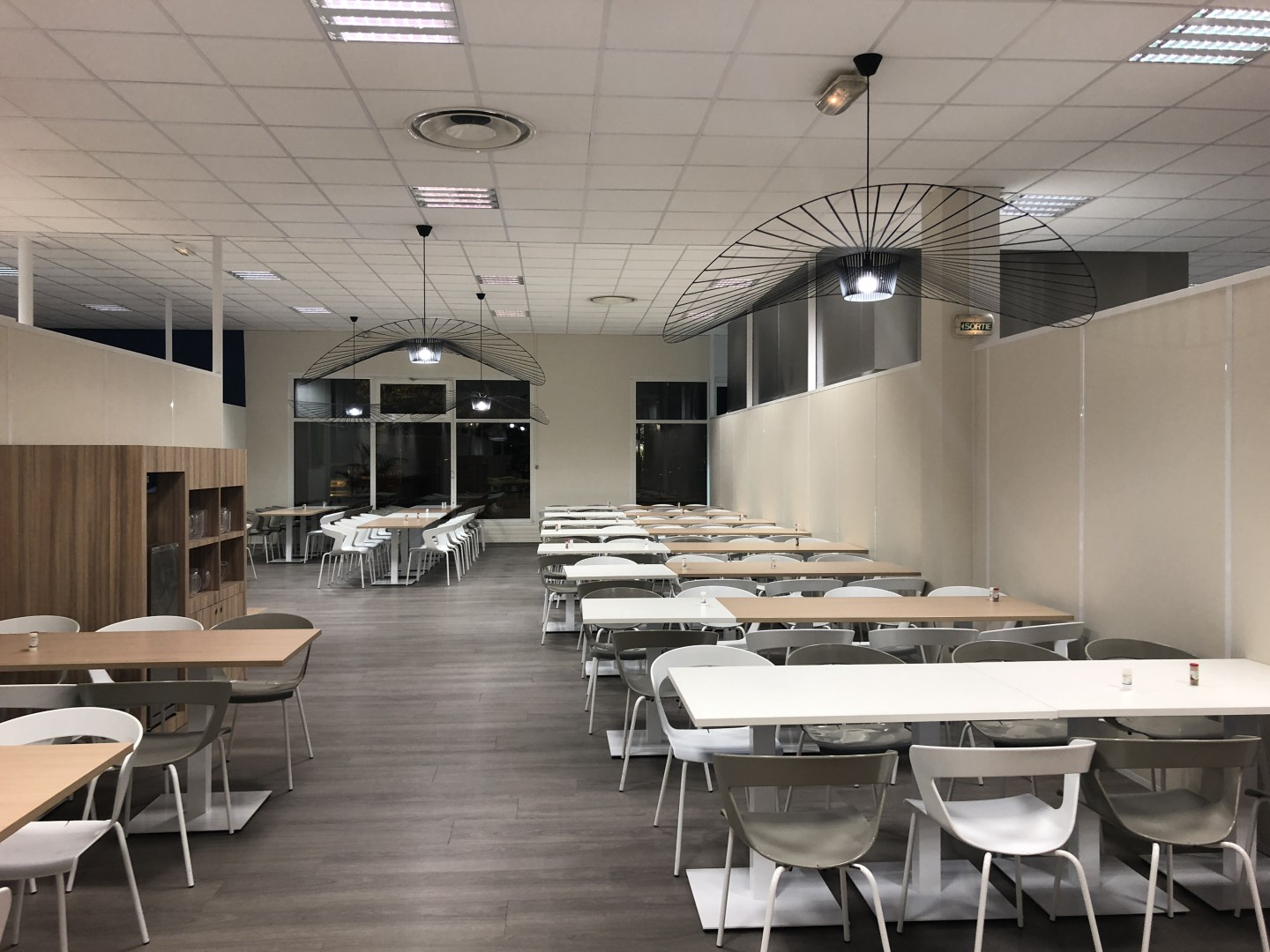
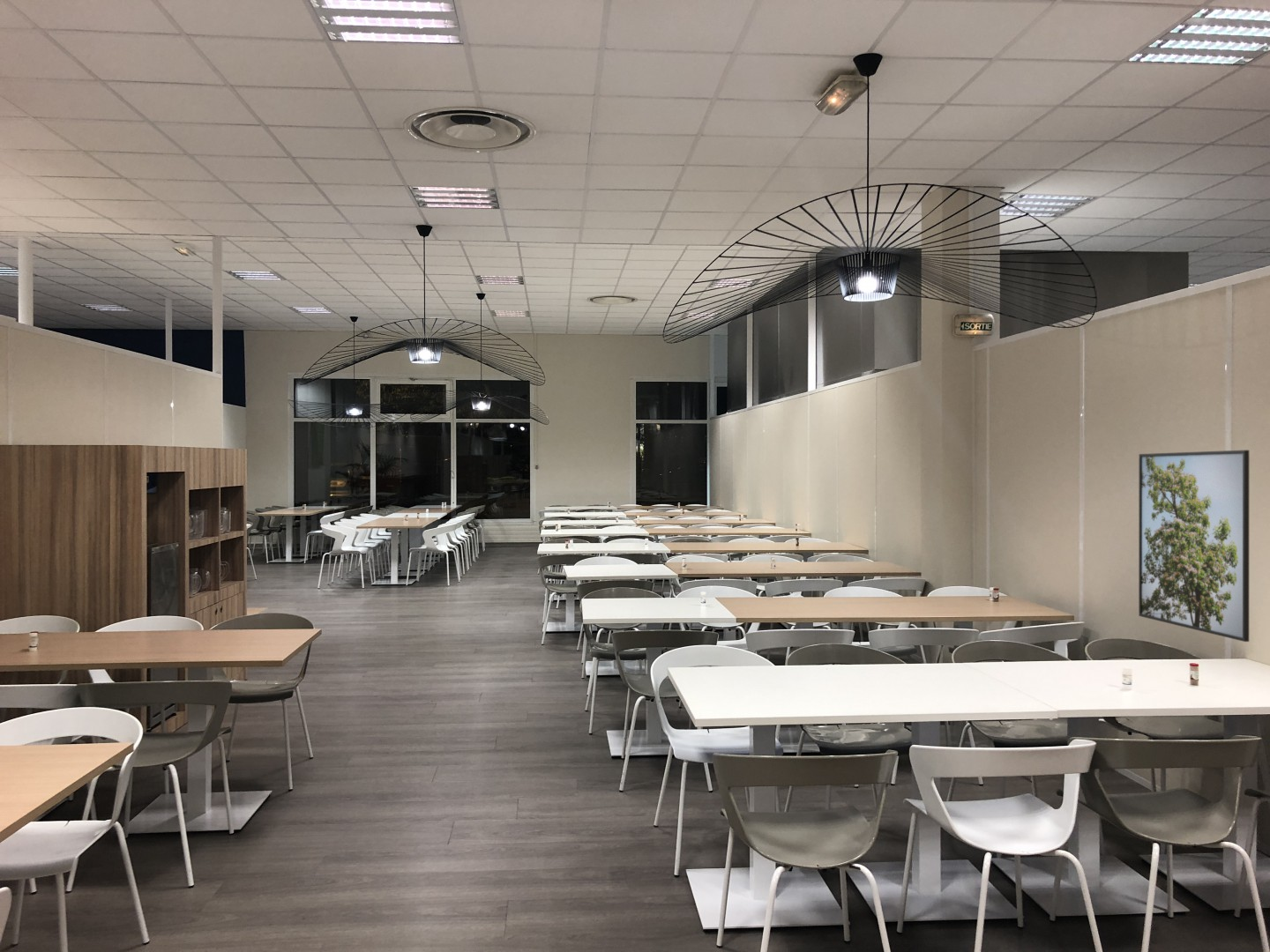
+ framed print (1189, 539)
